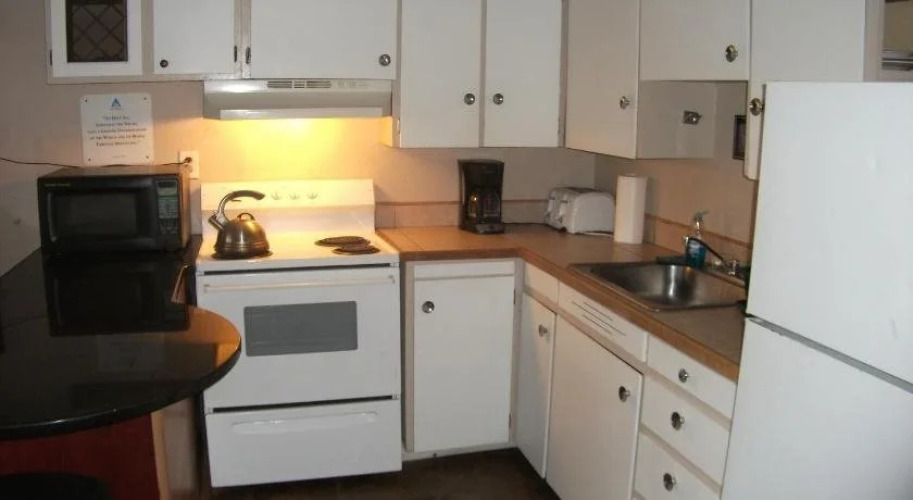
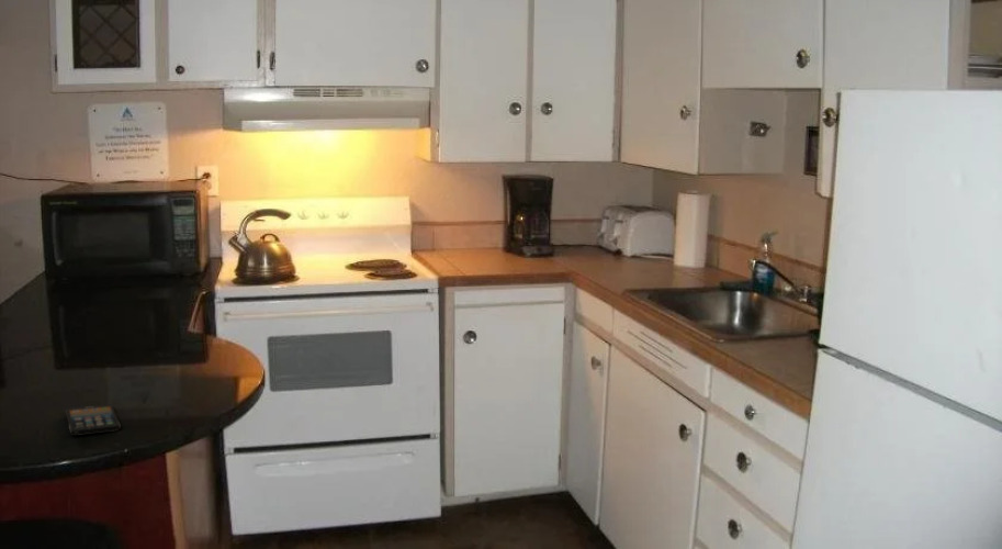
+ smartphone (92, 418)
